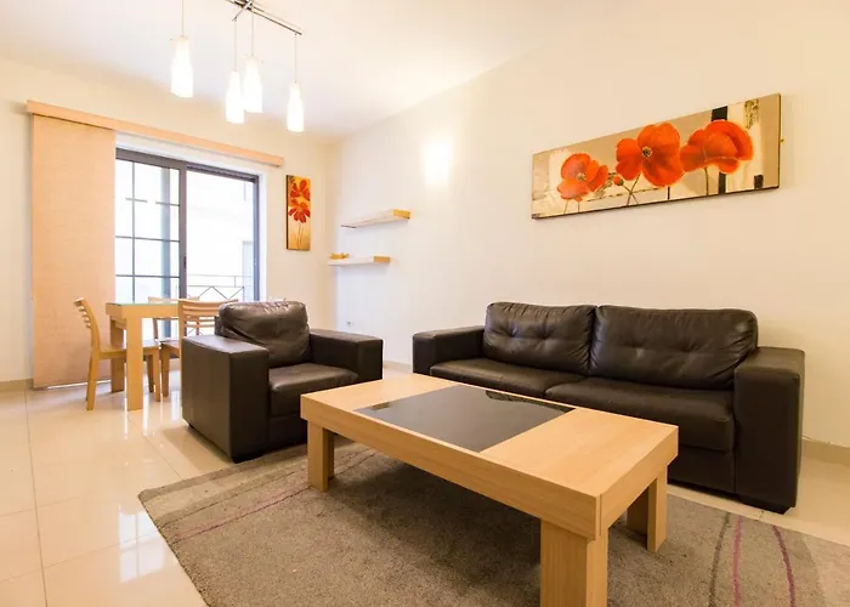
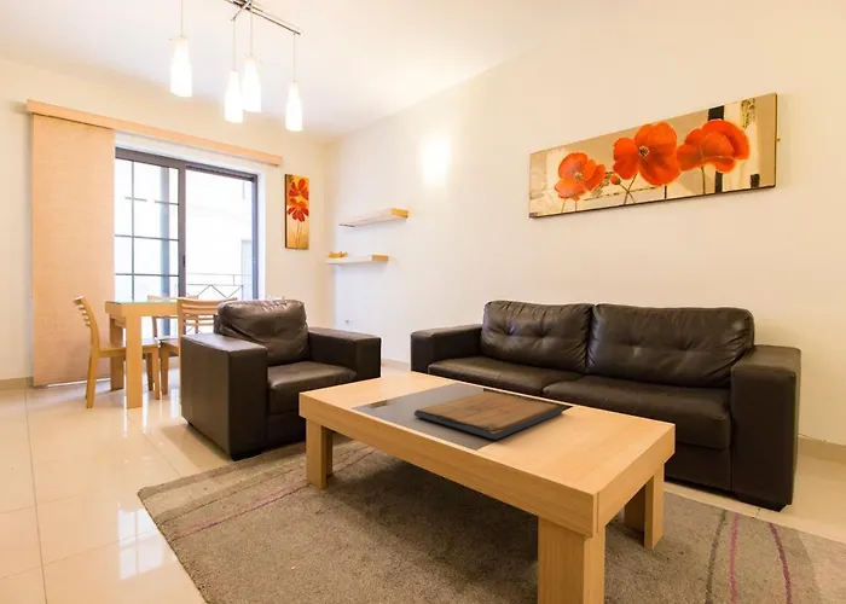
+ religious icon (488, 410)
